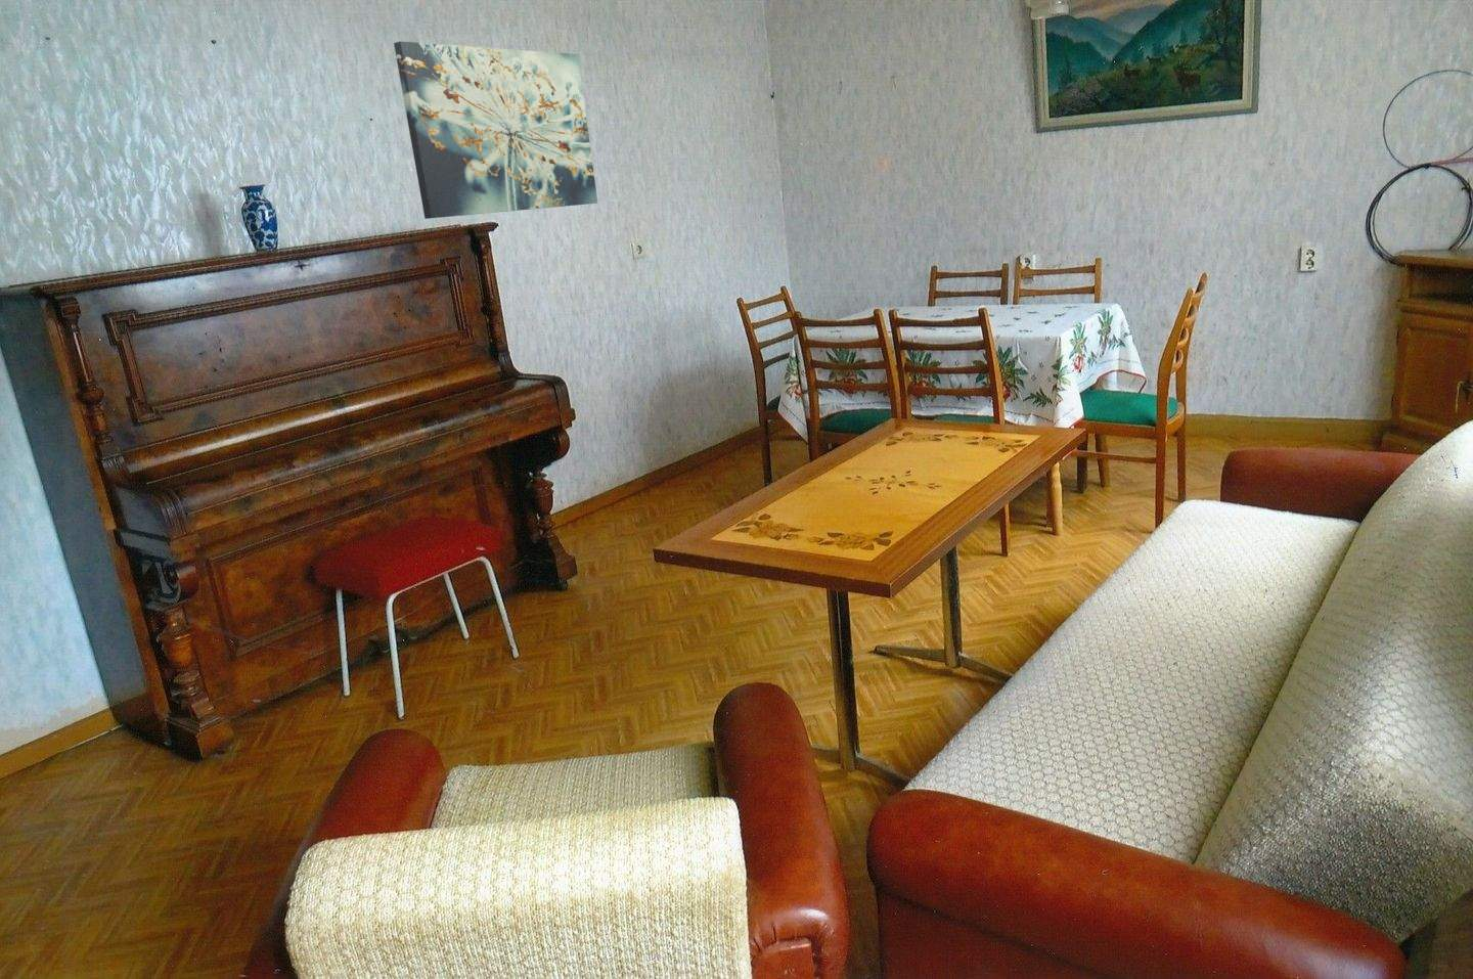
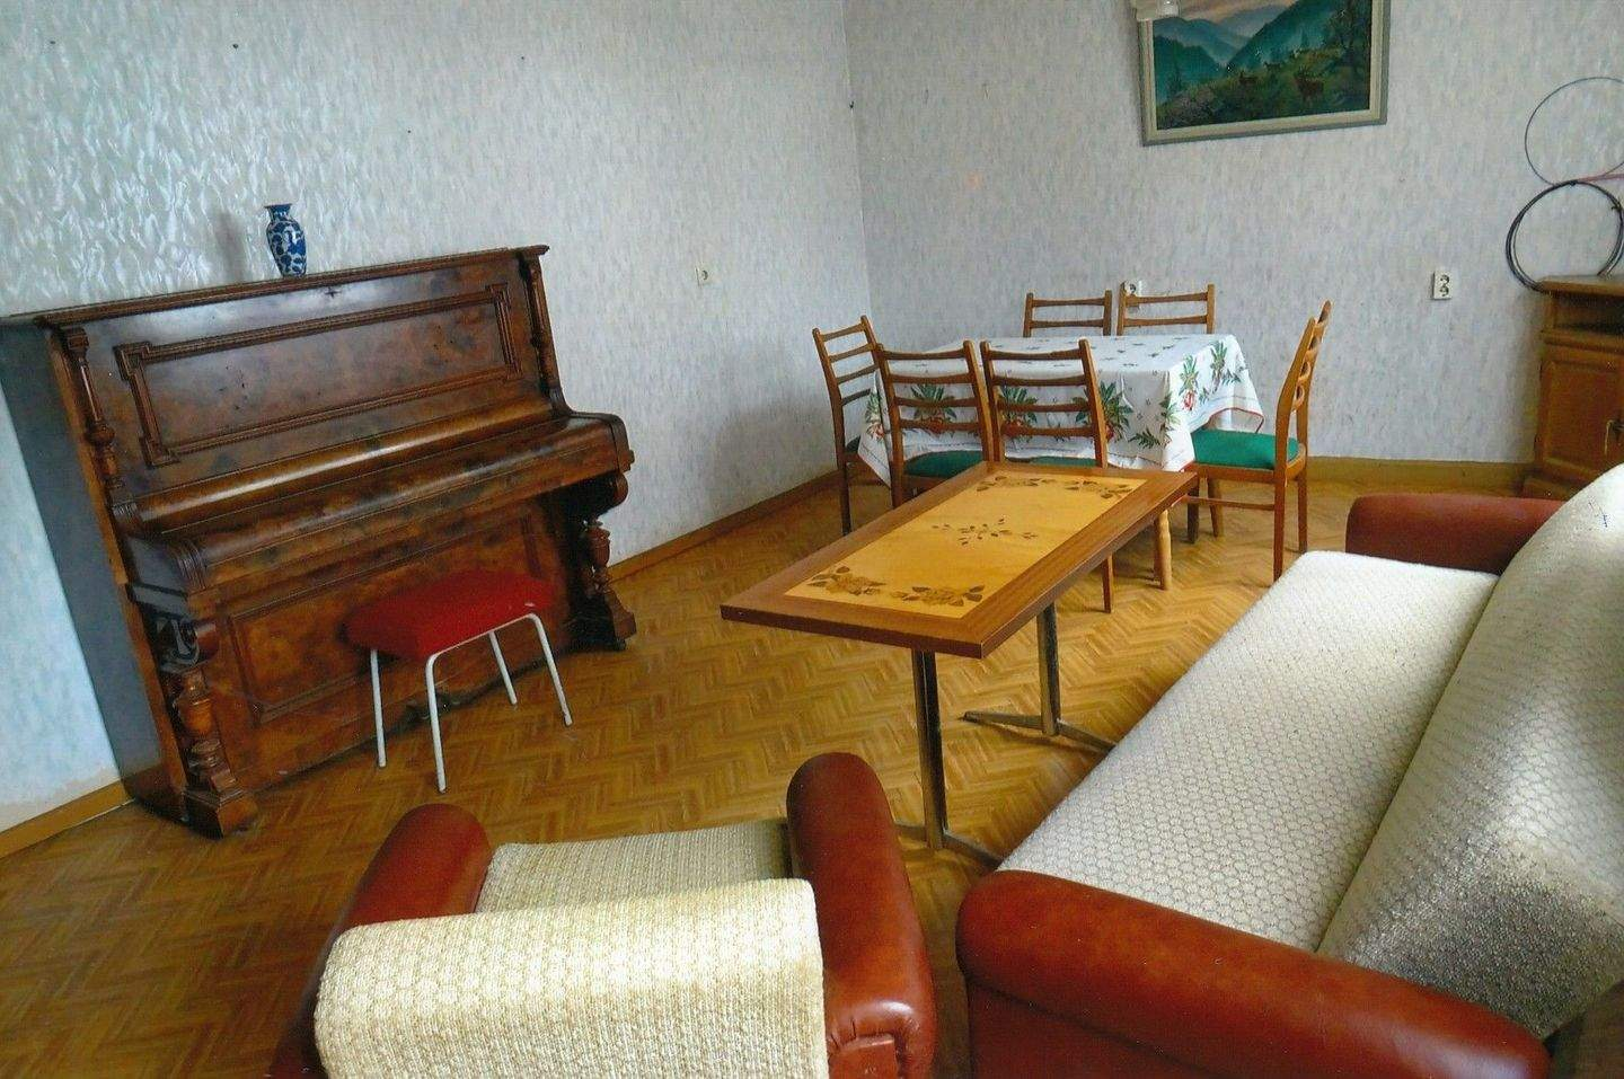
- wall art (506, 131)
